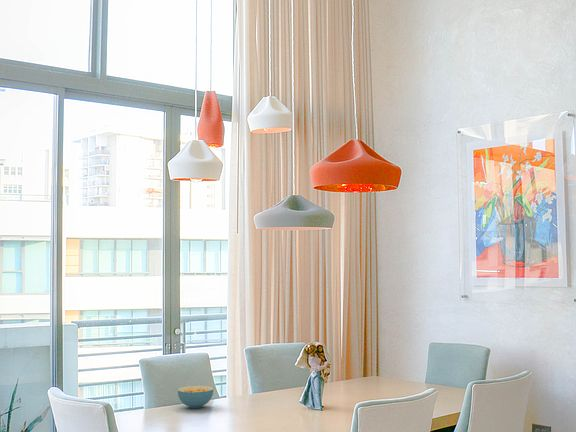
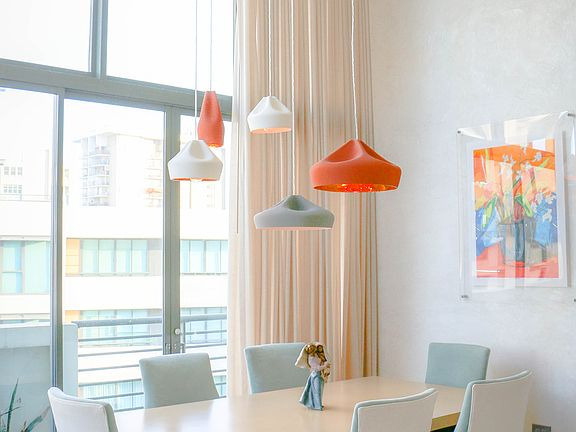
- cereal bowl (195, 398)
